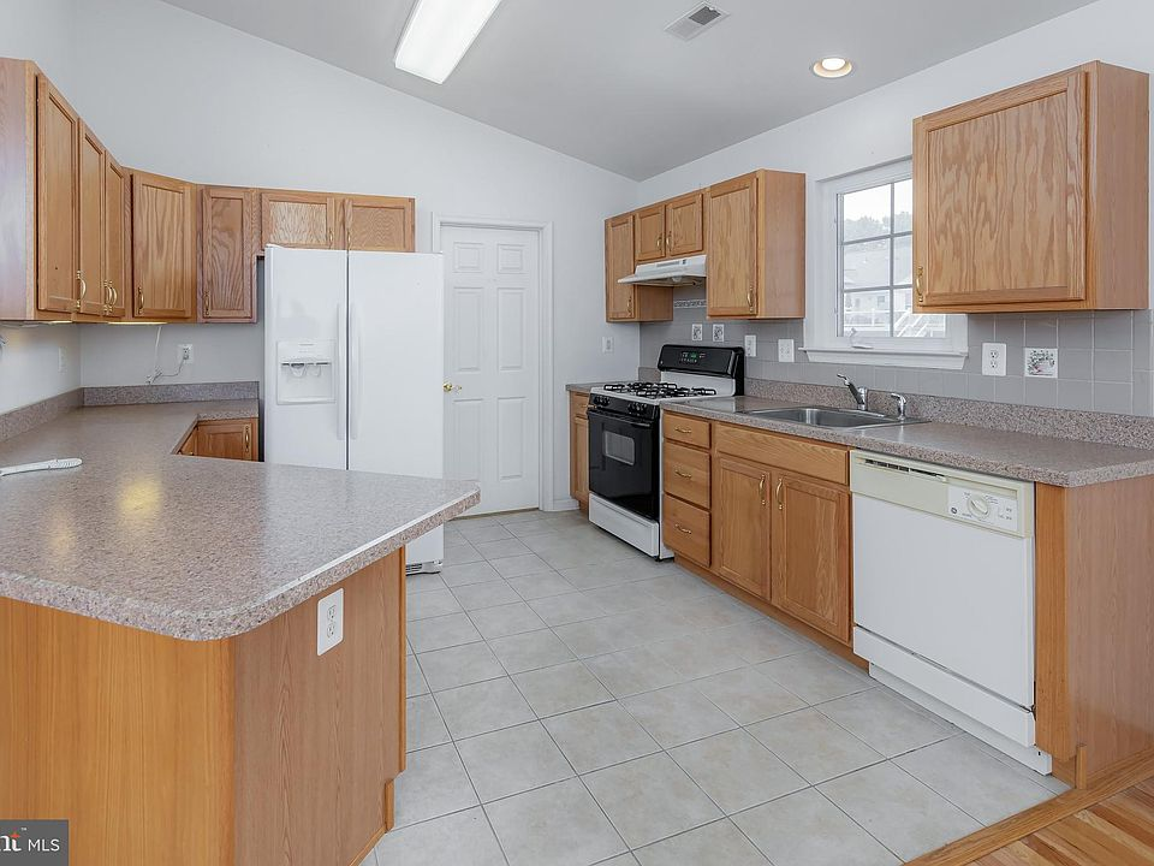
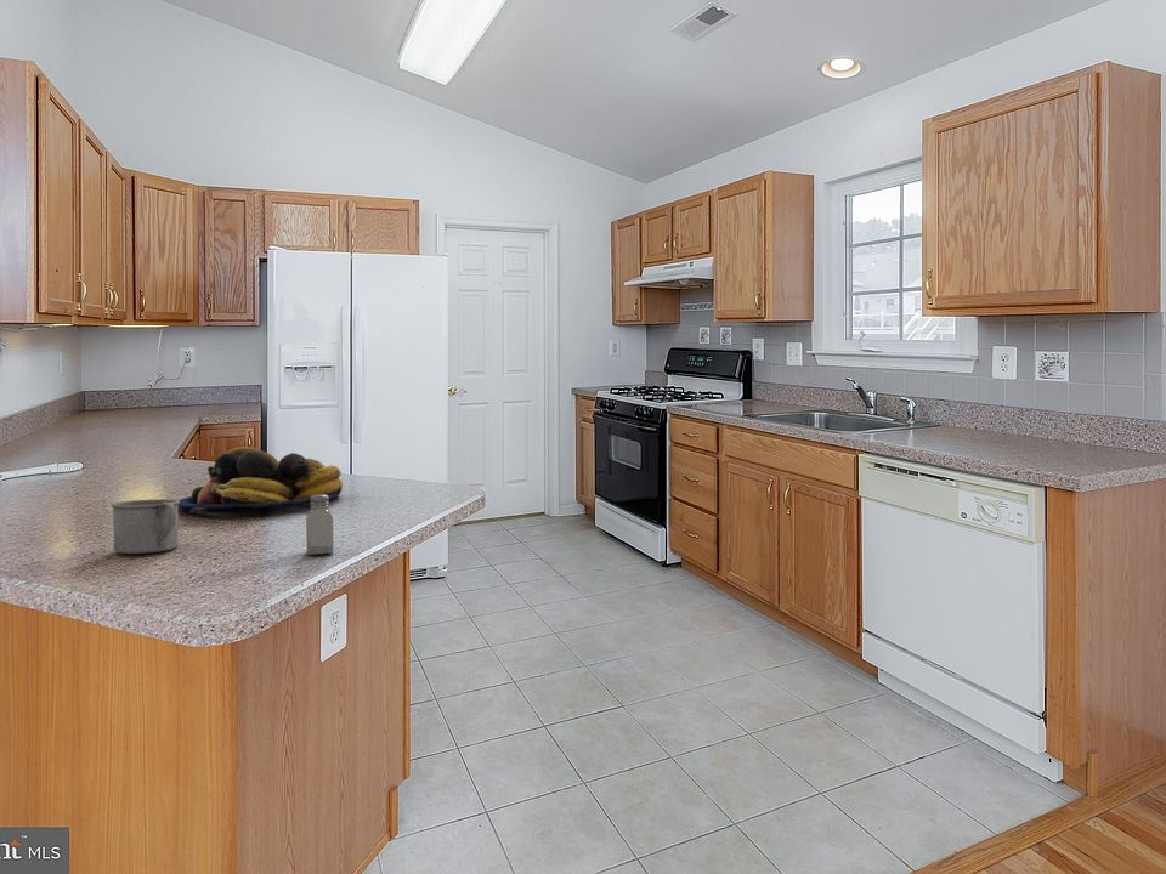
+ saltshaker (319, 523)
+ fruit bowl (260, 473)
+ mug (149, 524)
